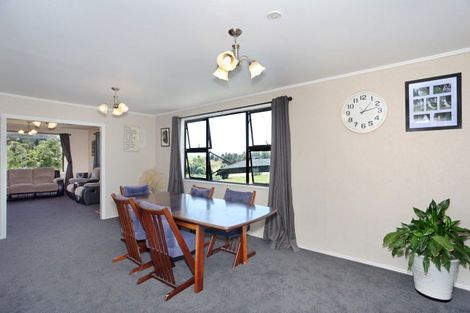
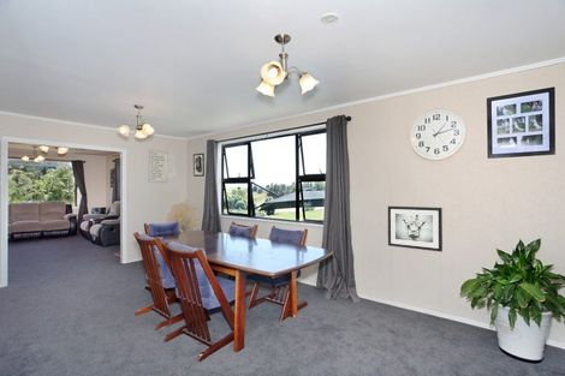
+ wall art (414, 227)
